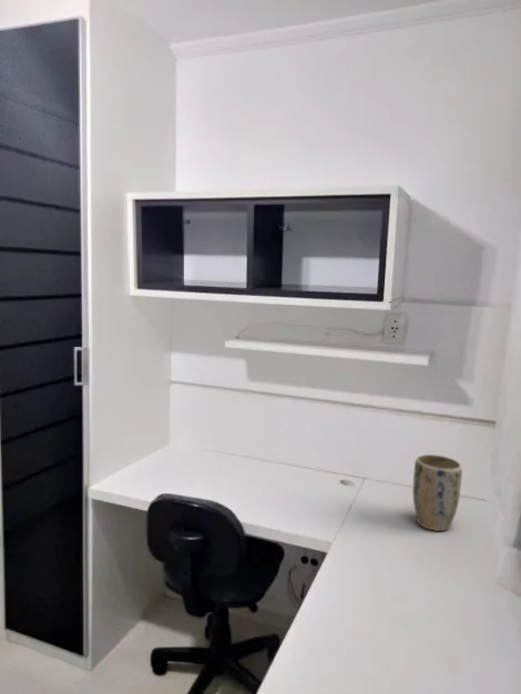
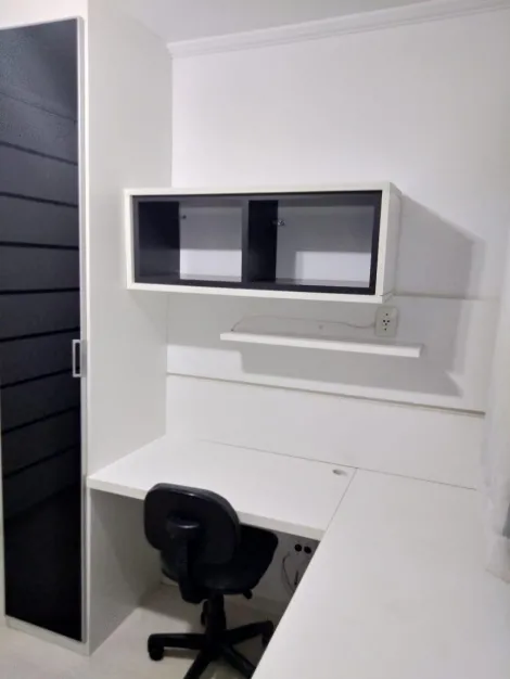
- plant pot (436, 492)
